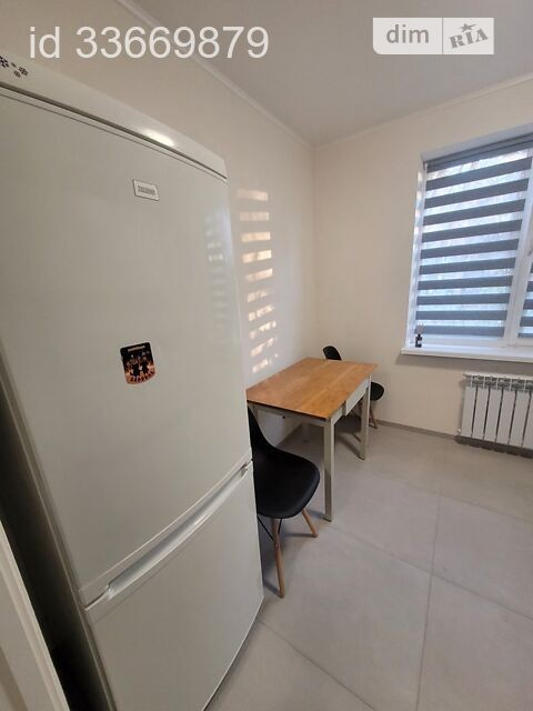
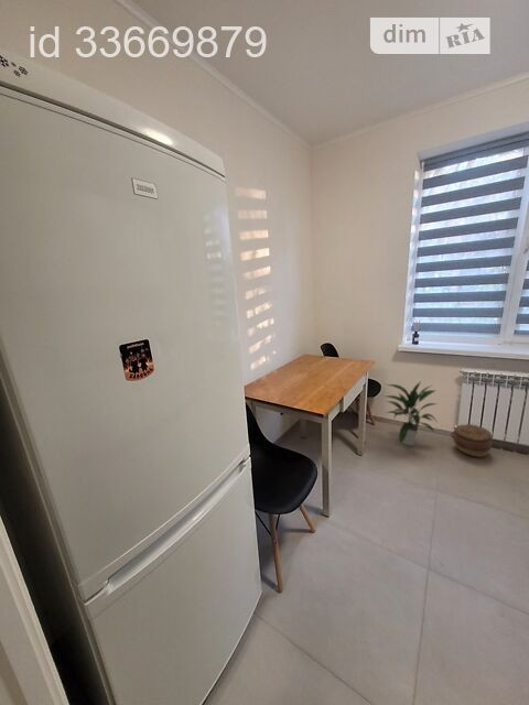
+ indoor plant (409, 413)
+ basket (472, 438)
